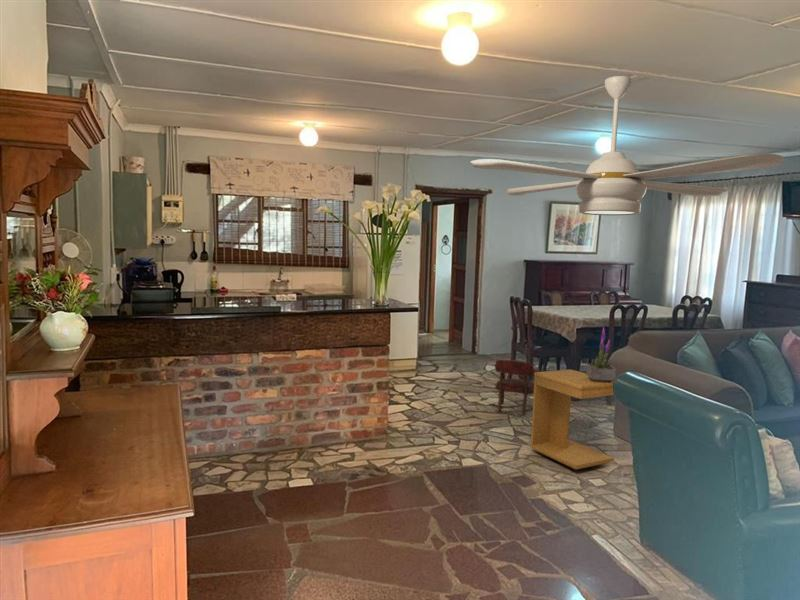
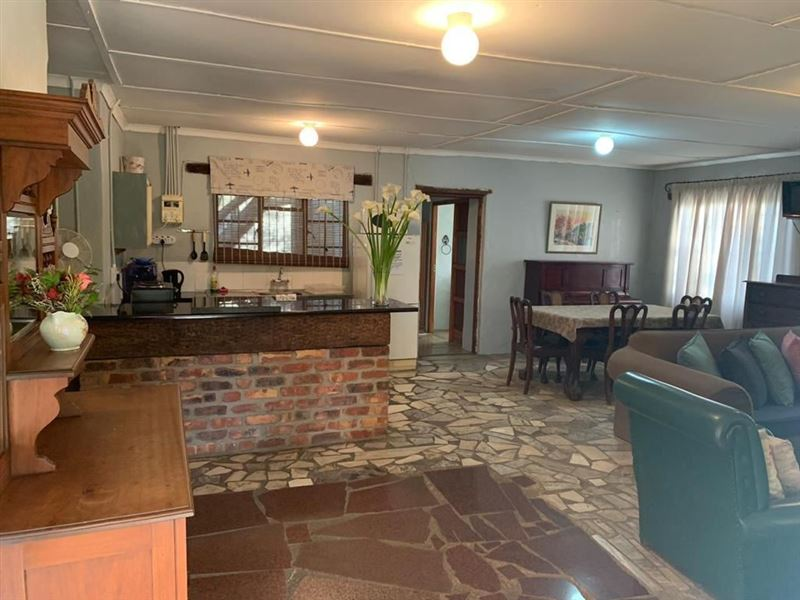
- potted plant (602, 353)
- side table (569, 417)
- stool (515, 383)
- ceiling fan (613, 147)
